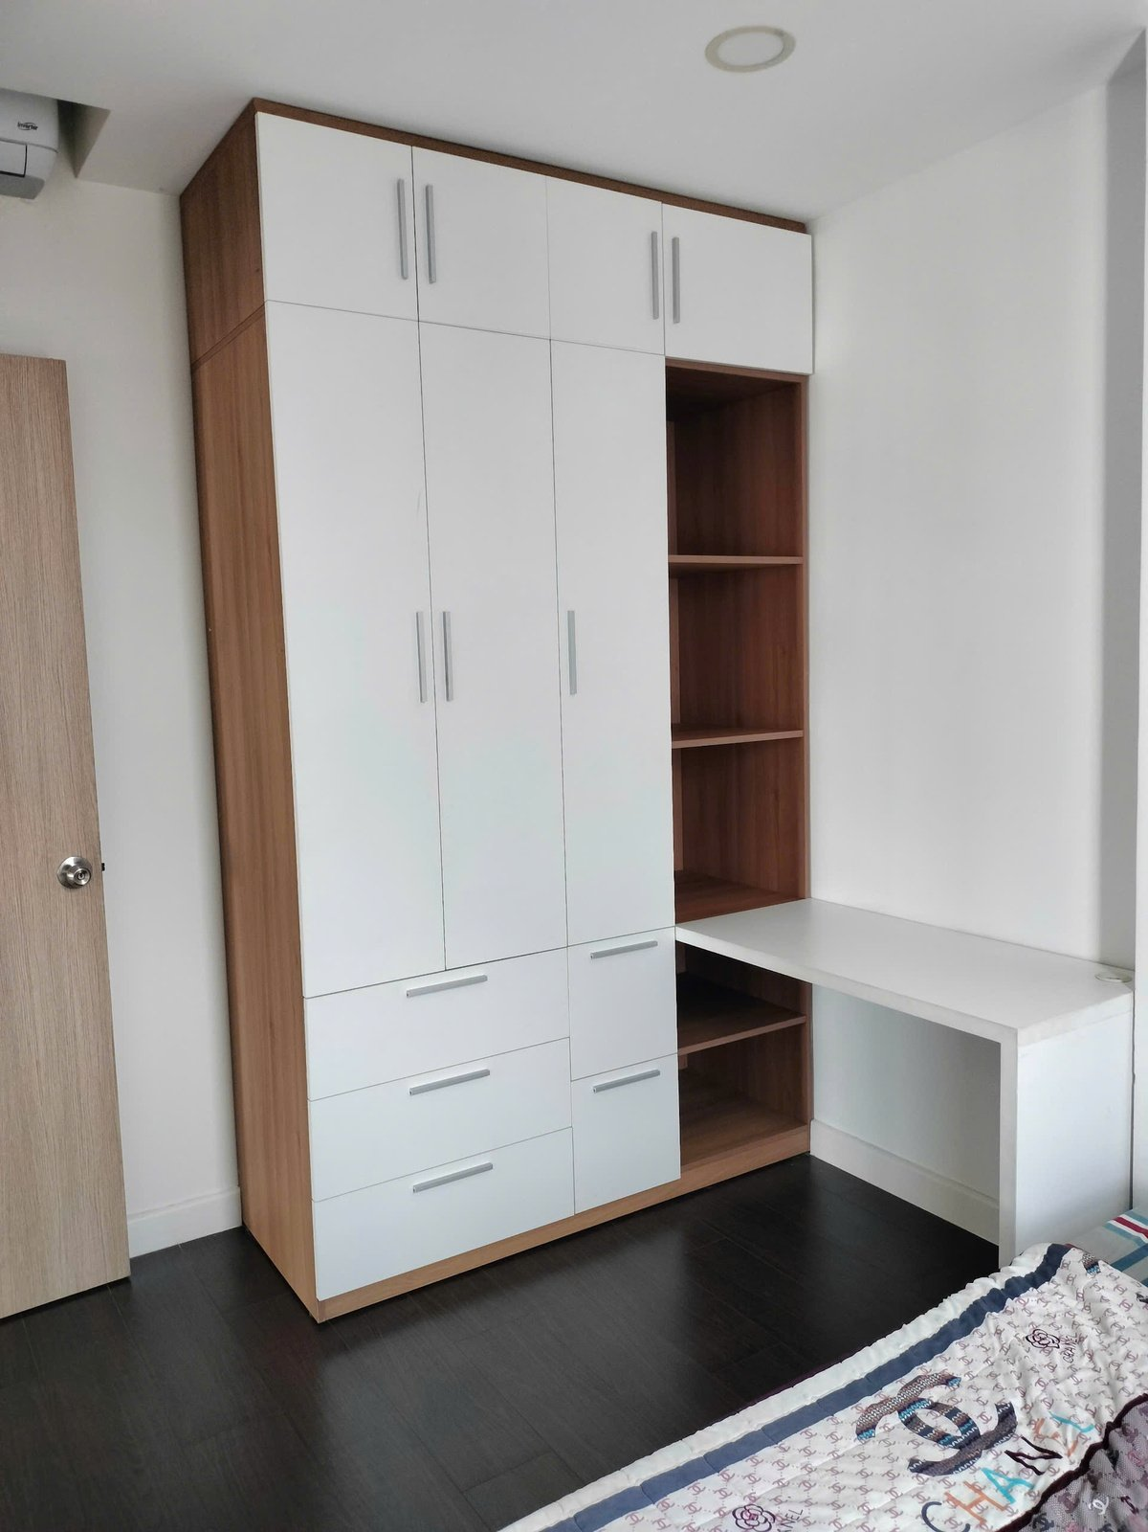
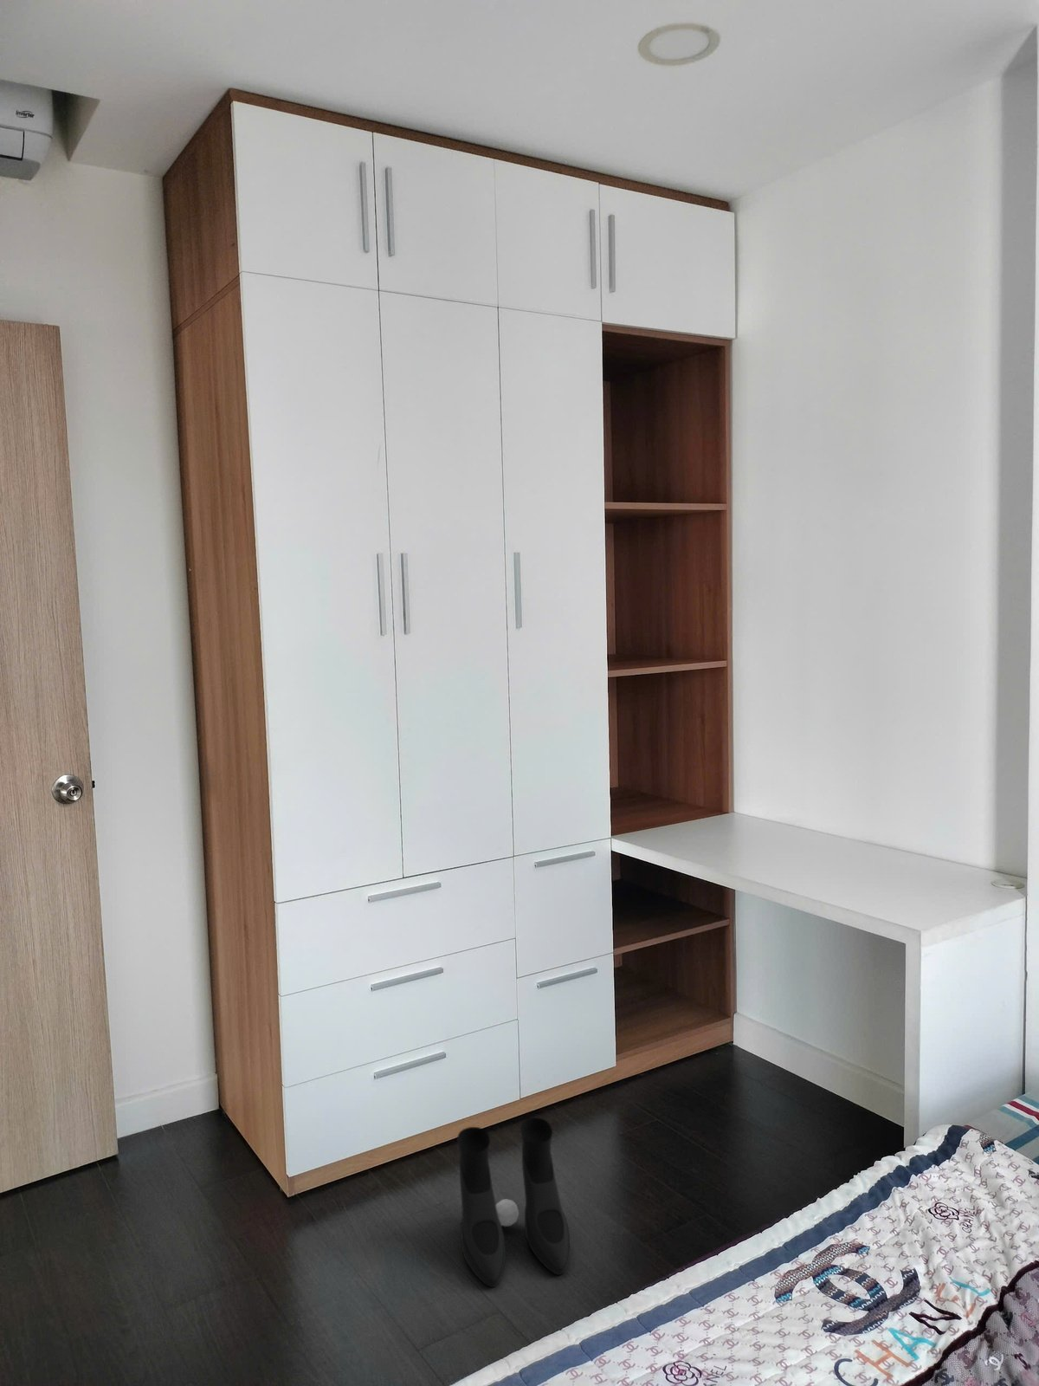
+ boots (510, 1199)
